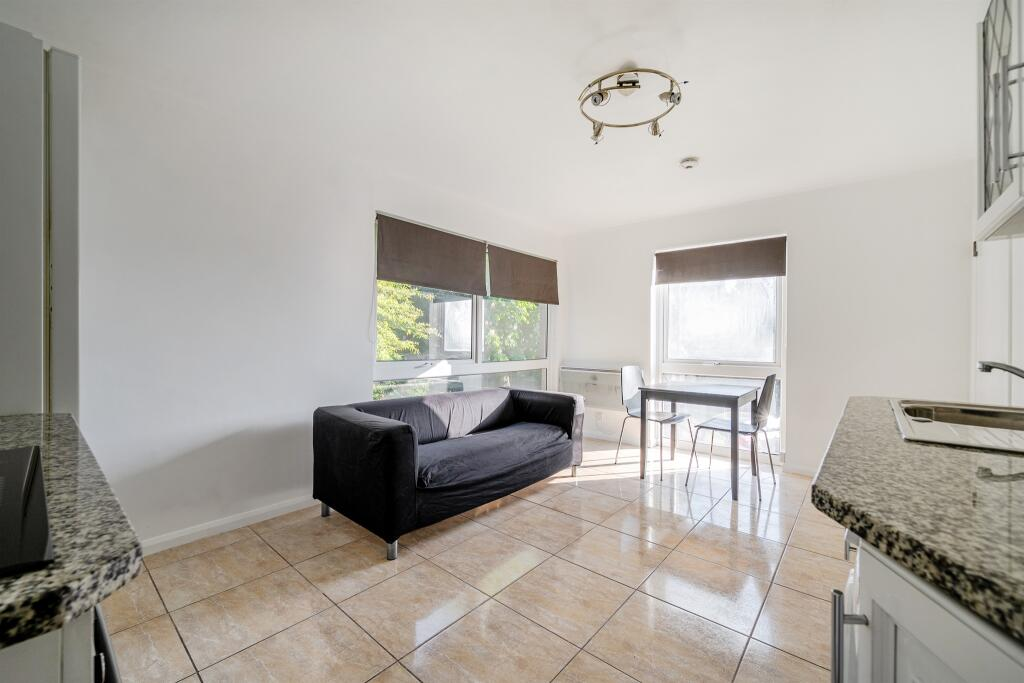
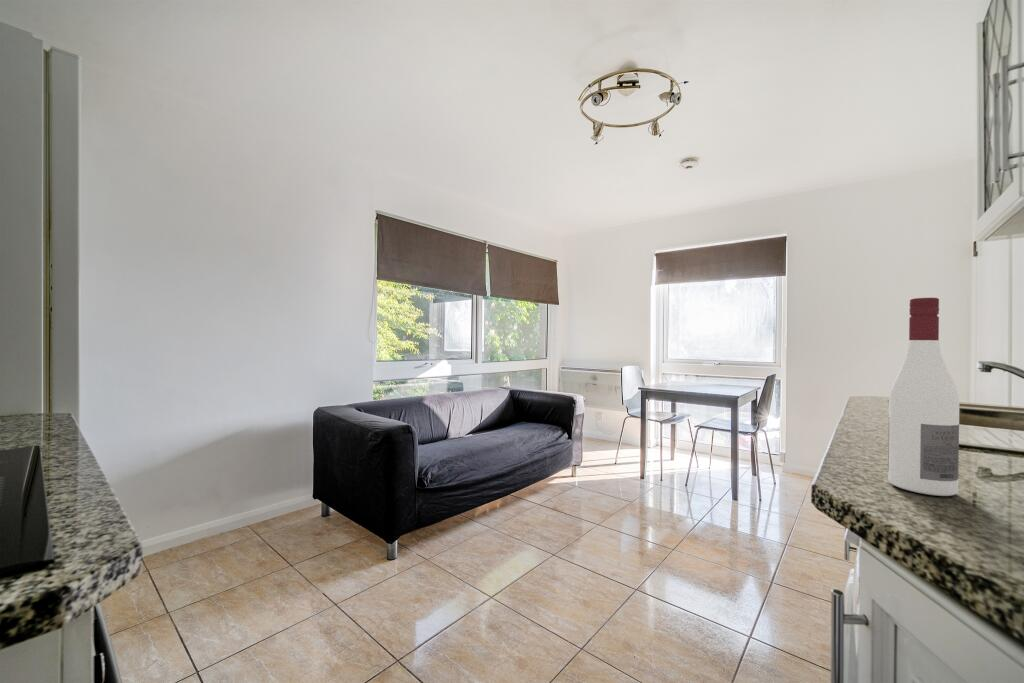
+ alcohol (922, 393)
